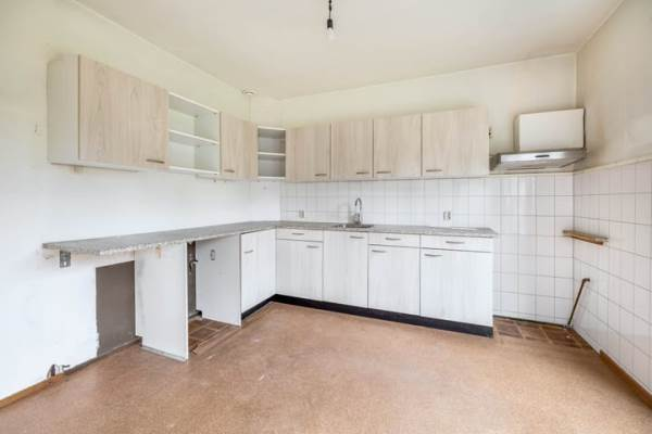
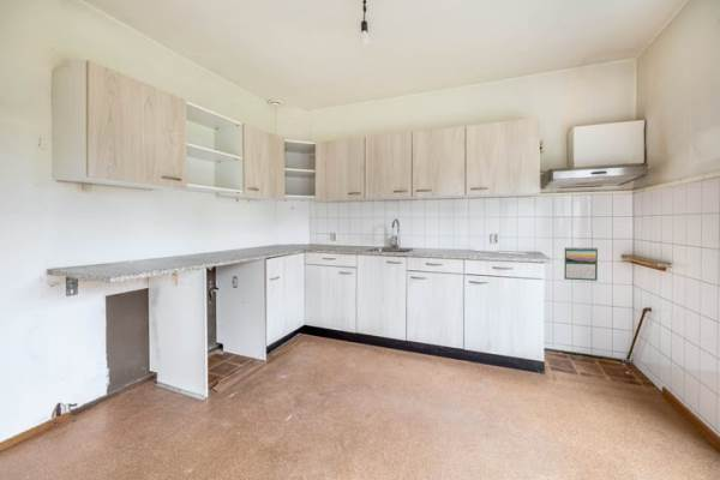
+ calendar (580, 263)
